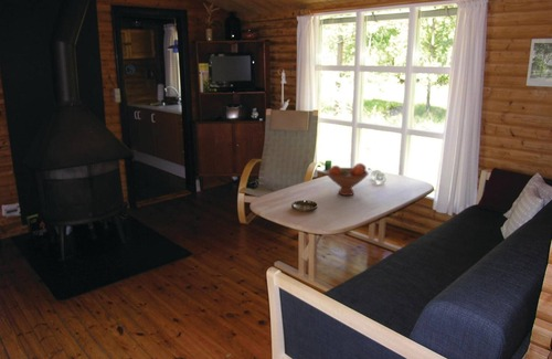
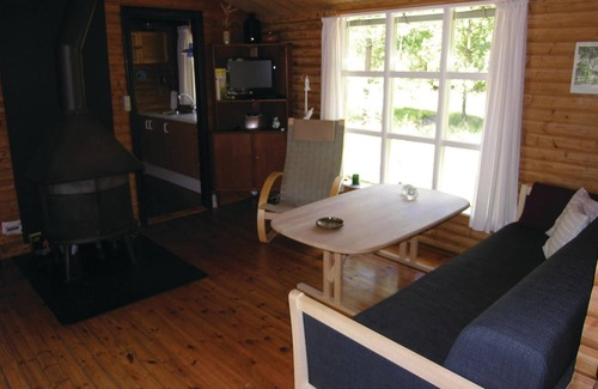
- fruit bowl (346, 178)
